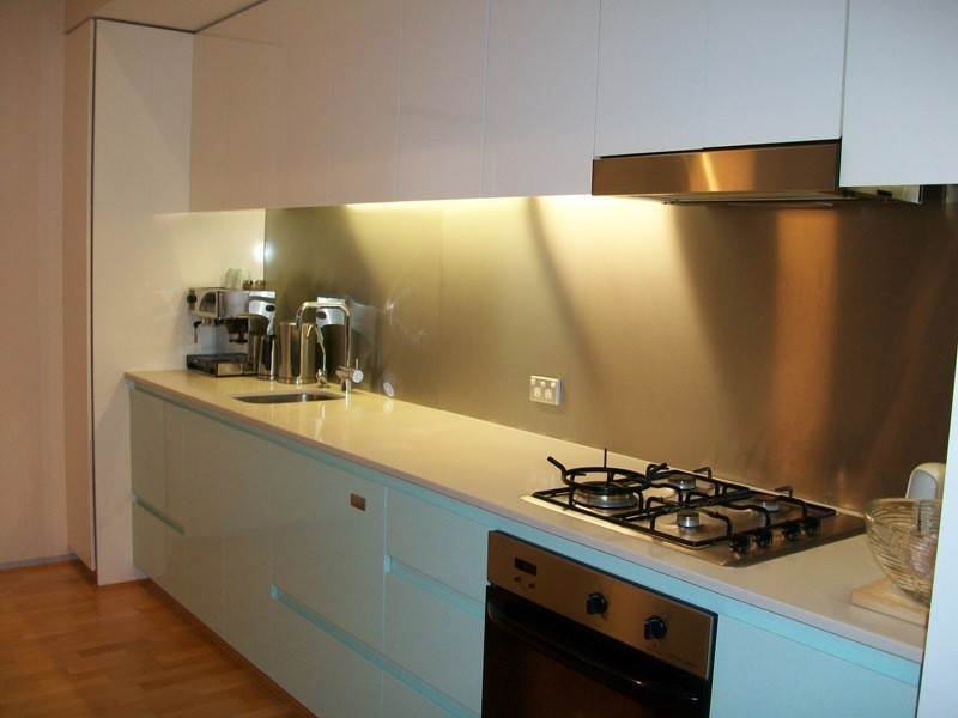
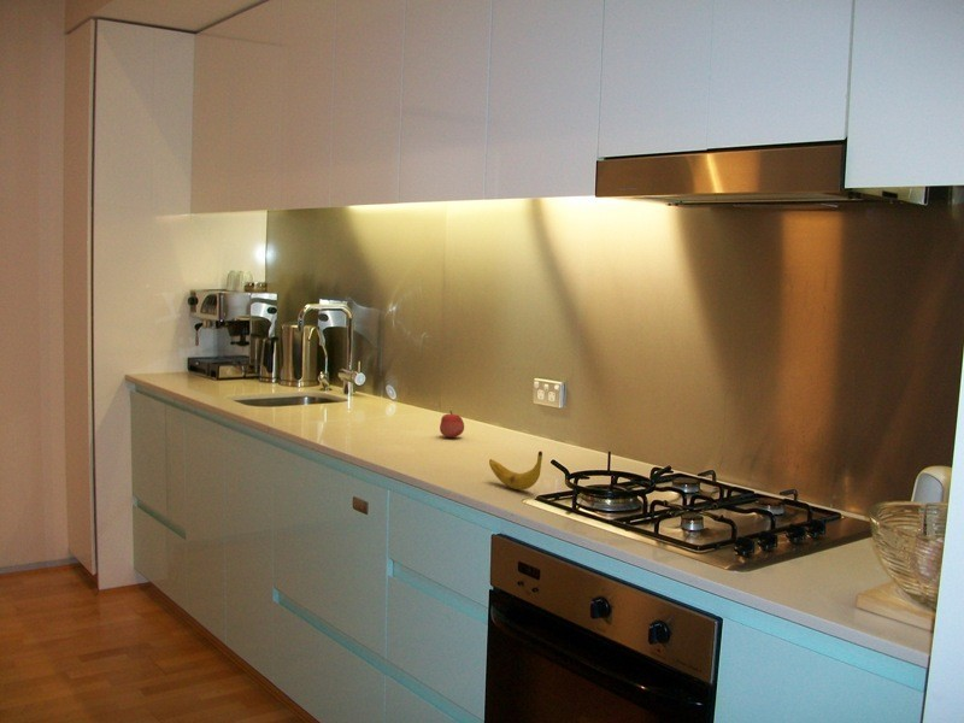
+ apple (451, 423)
+ banana (511, 471)
